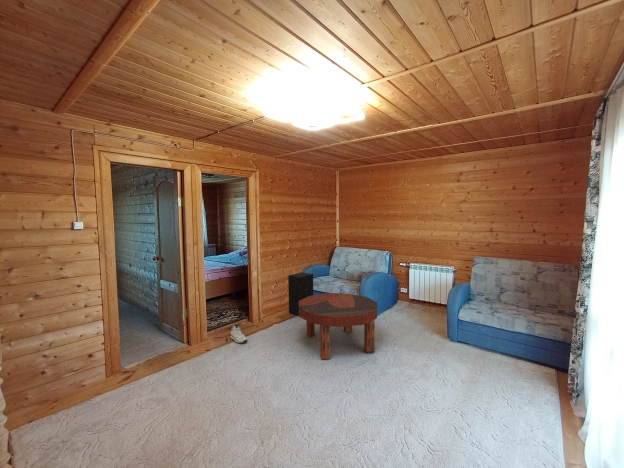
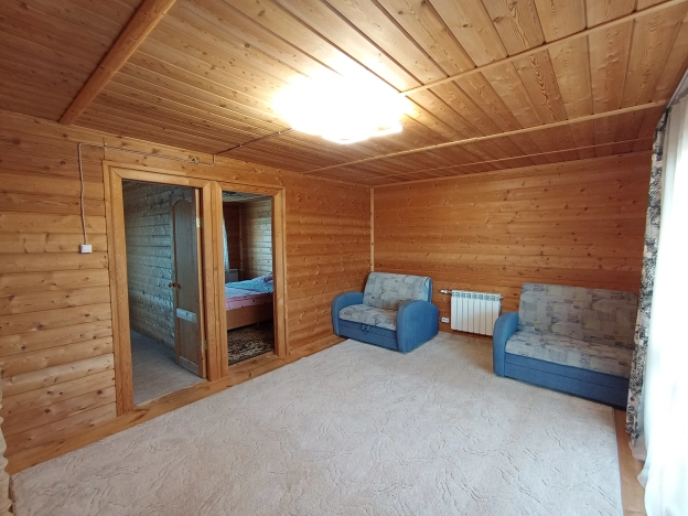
- speaker (300, 293)
- sneaker (238, 332)
- coffee table (337, 322)
